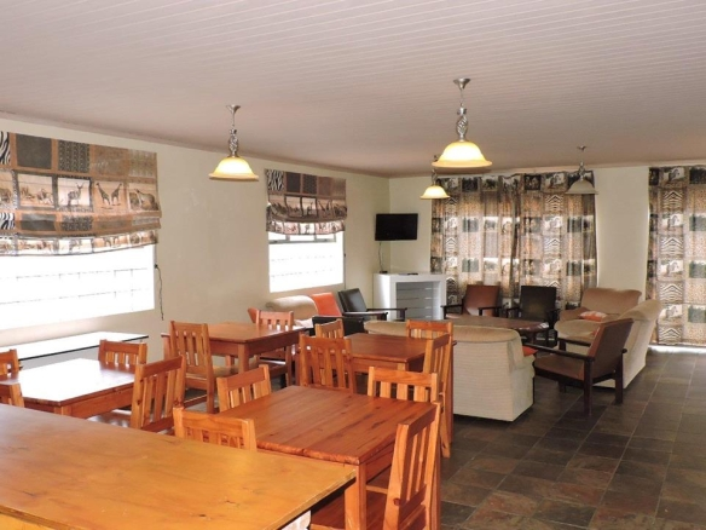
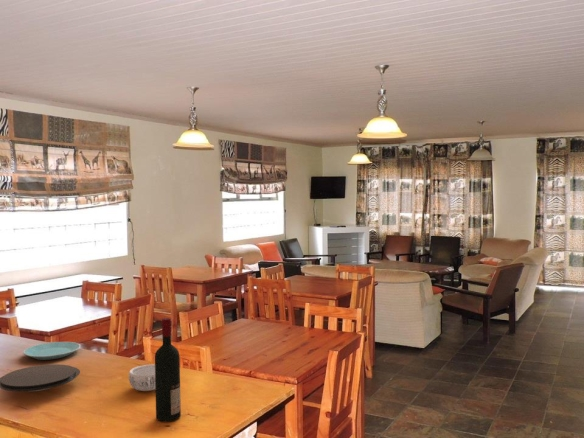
+ decorative bowl (148, 379)
+ plate (39, 381)
+ alcohol (167, 368)
+ plate (52, 351)
